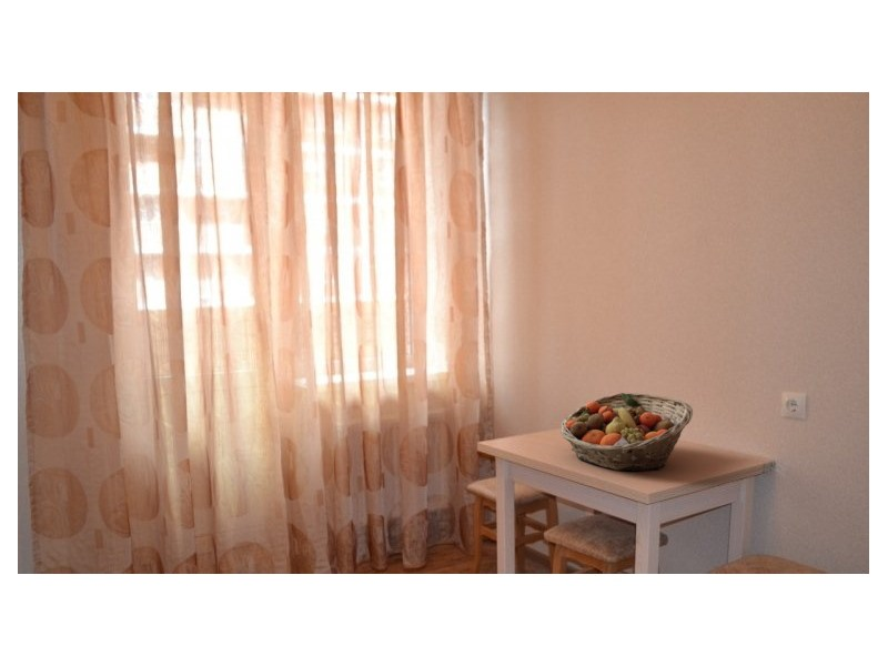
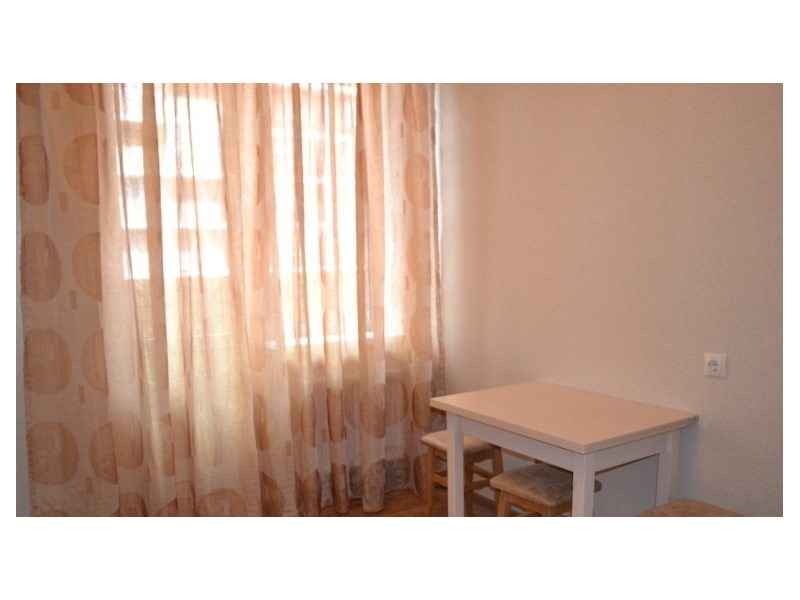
- fruit basket (624, 428)
